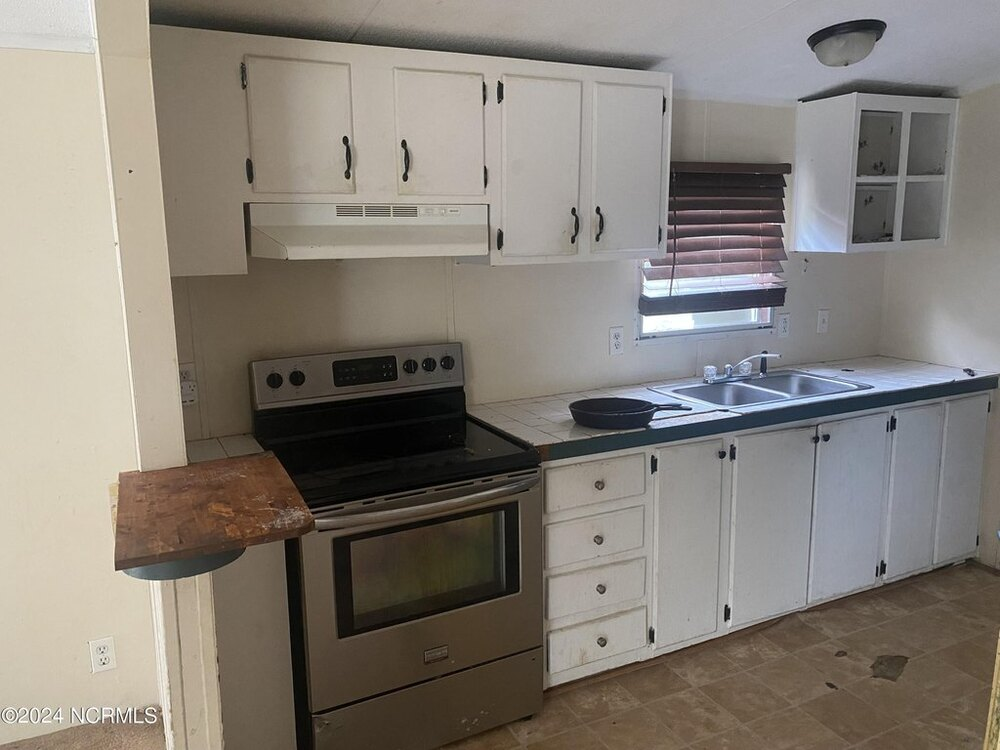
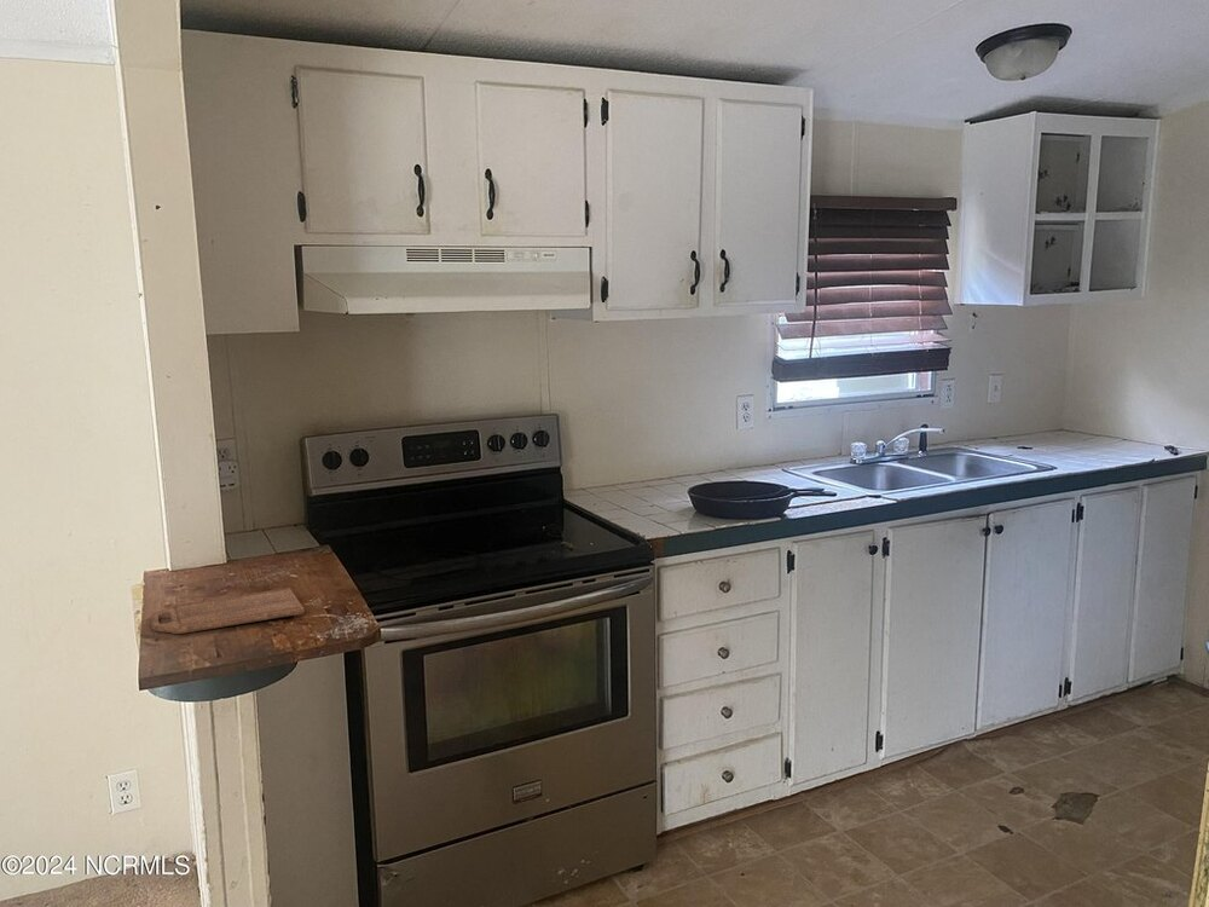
+ cutting board (226, 611)
